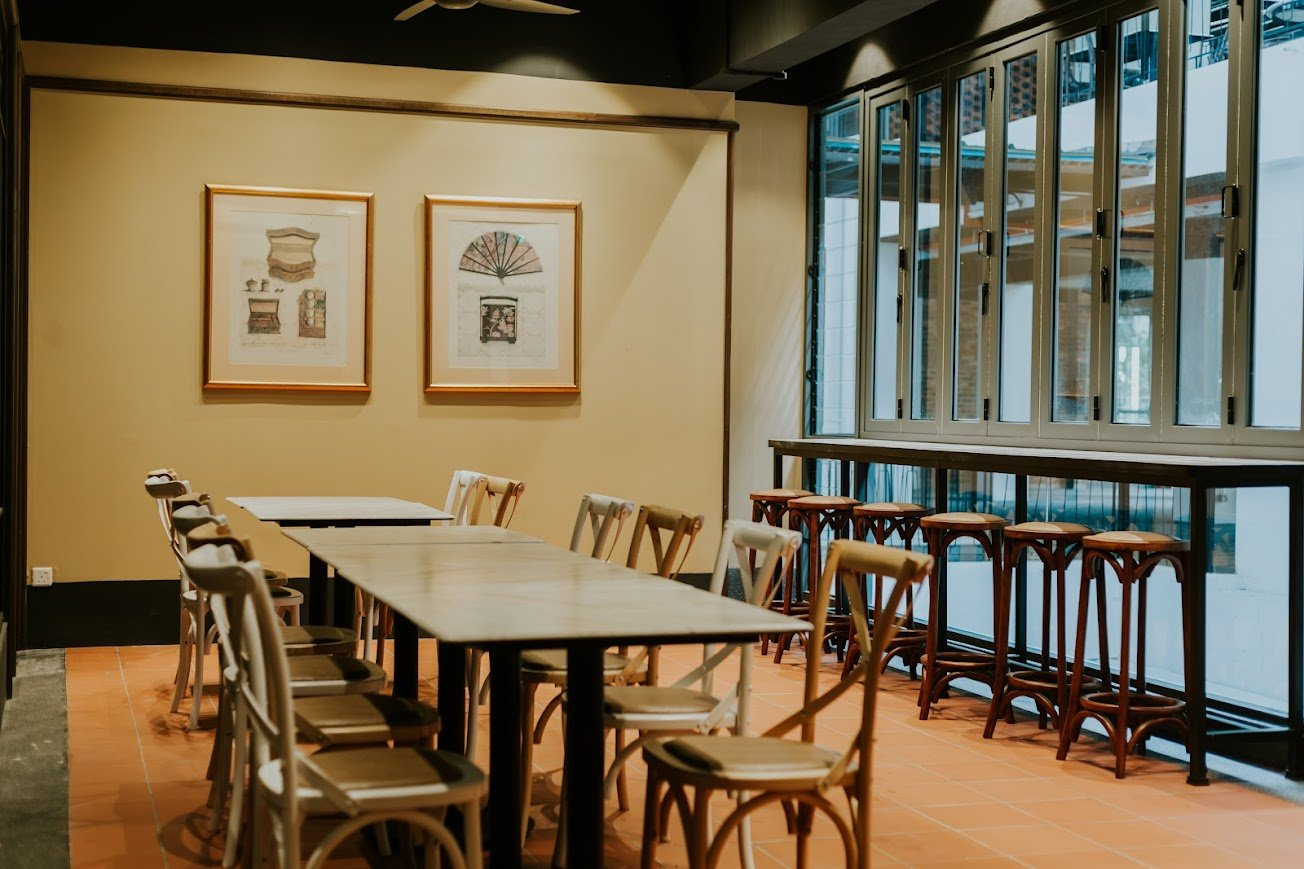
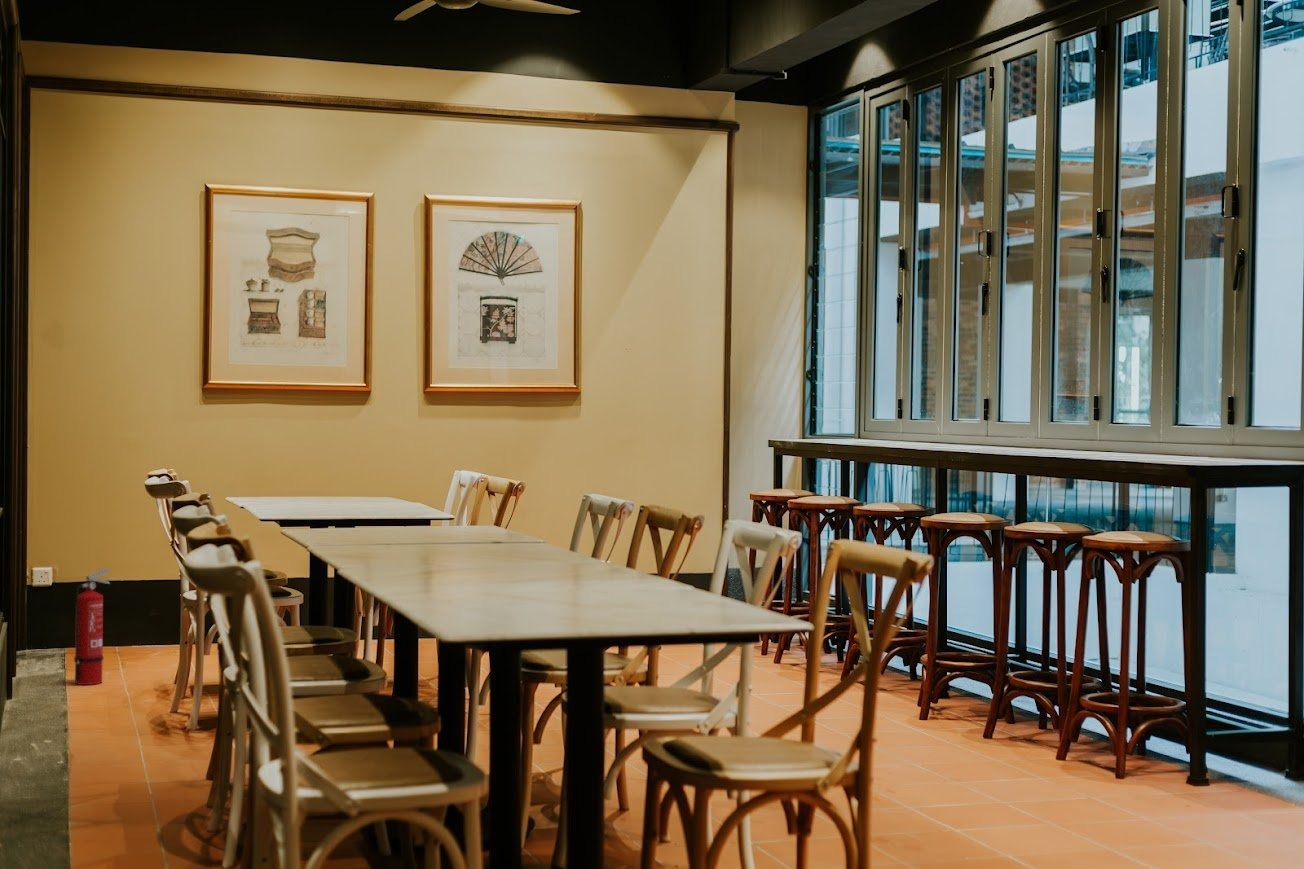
+ fire extinguisher (92, 625)
